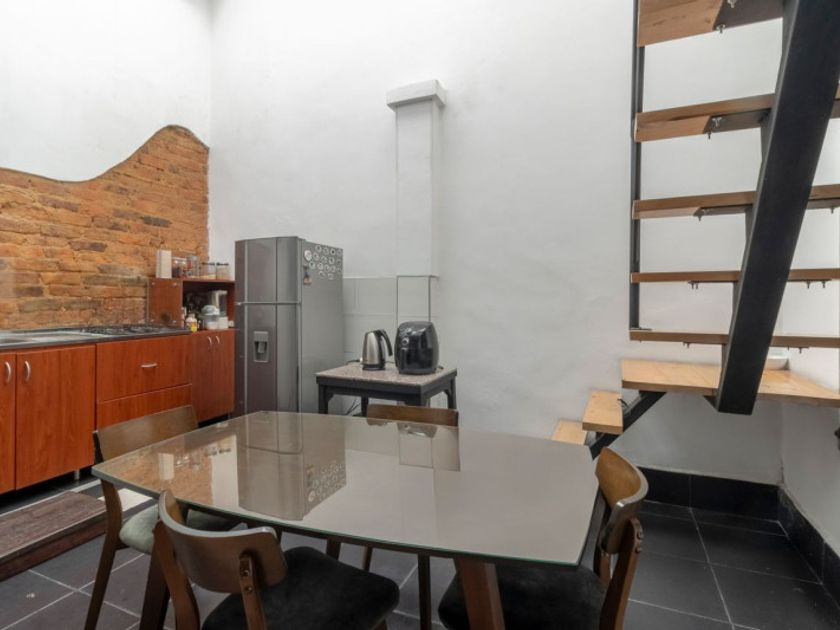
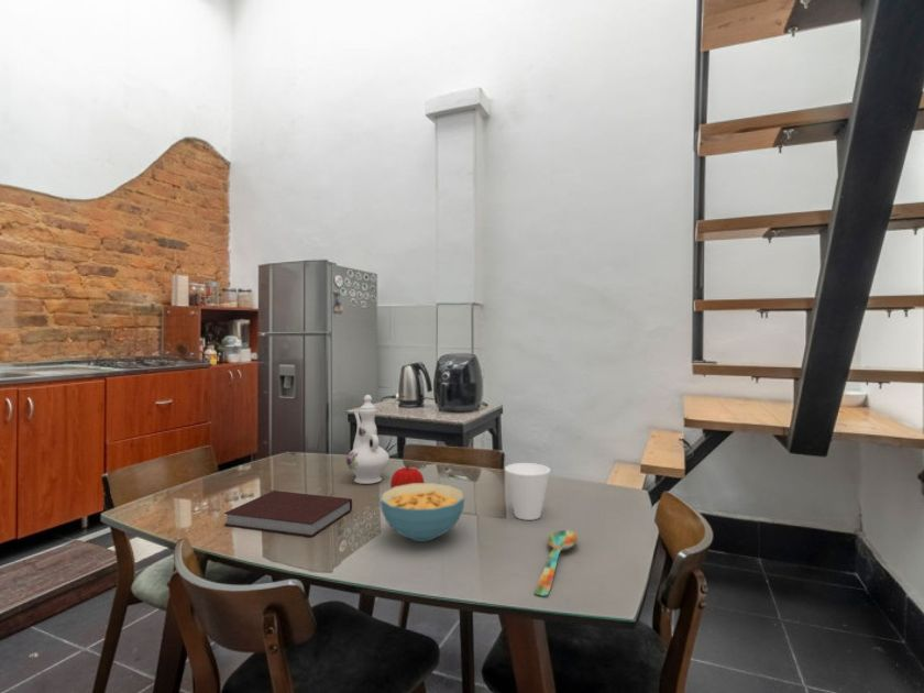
+ spoon (554, 558)
+ cup (527, 492)
+ cereal bowl (422, 516)
+ fruit (407, 482)
+ notebook (290, 510)
+ chinaware (365, 436)
